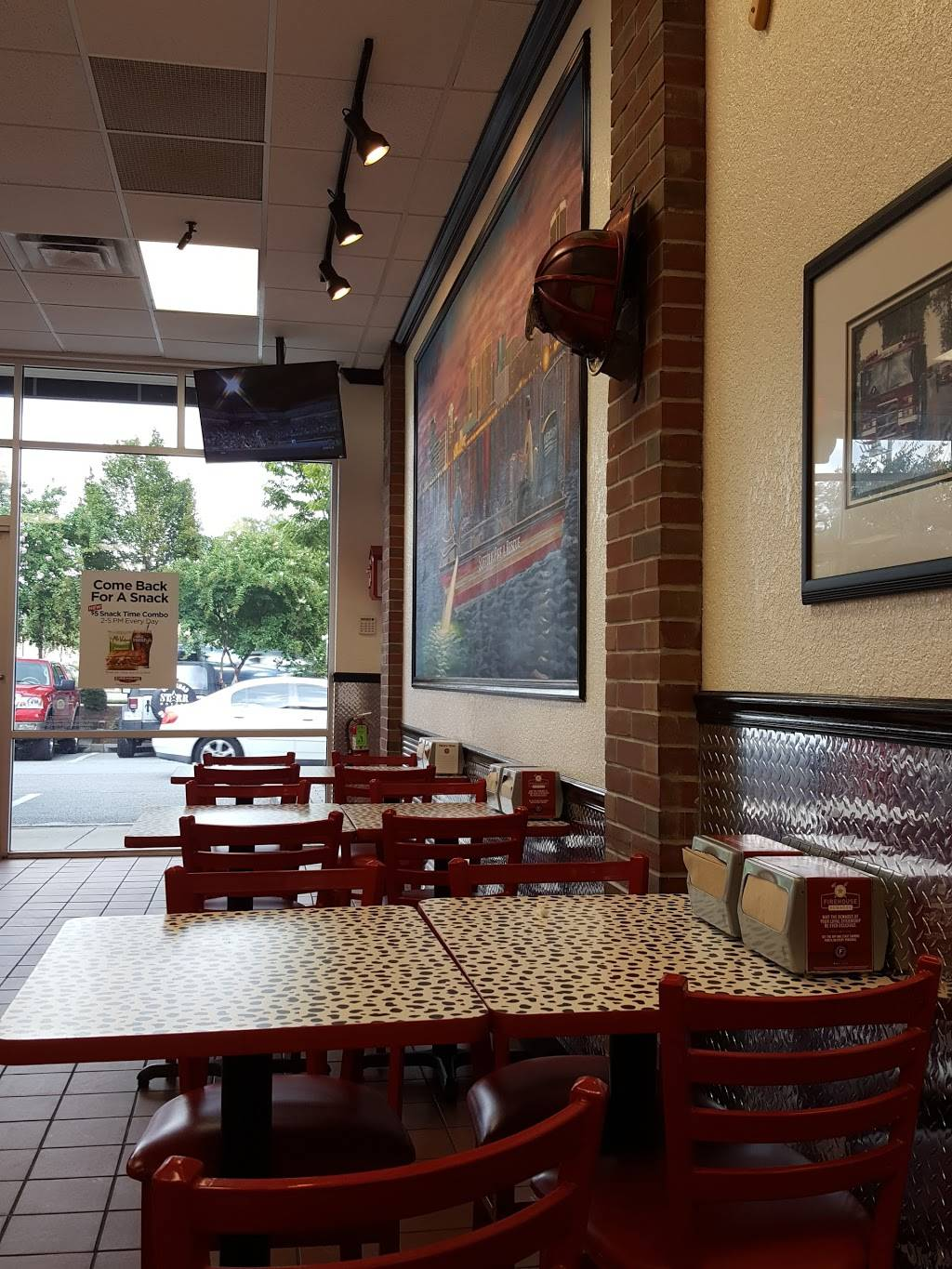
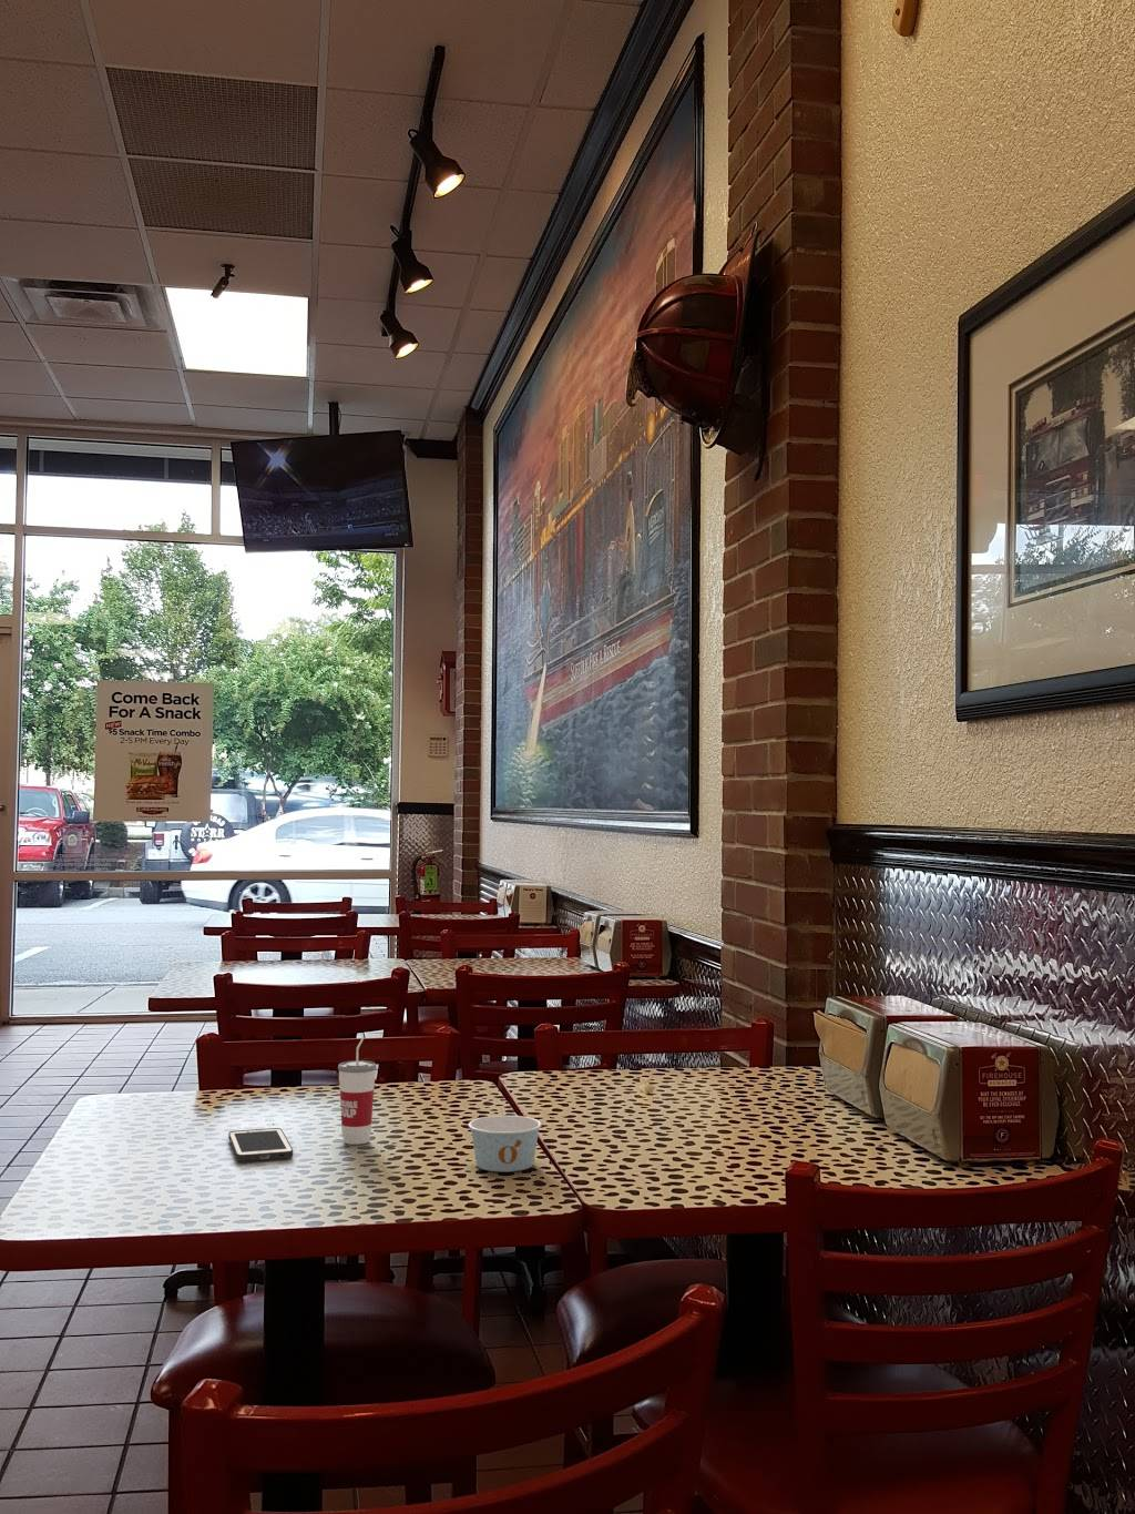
+ paper cup (504, 1143)
+ cell phone (260, 1143)
+ cup (356, 1088)
